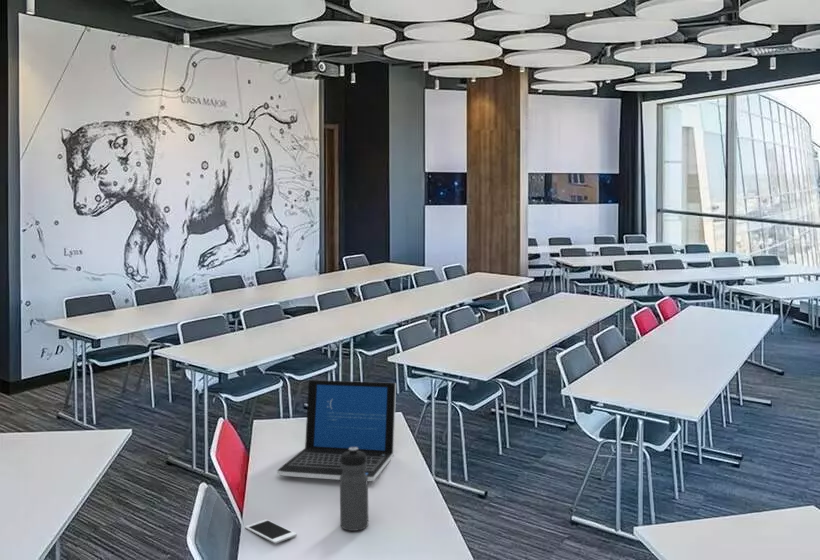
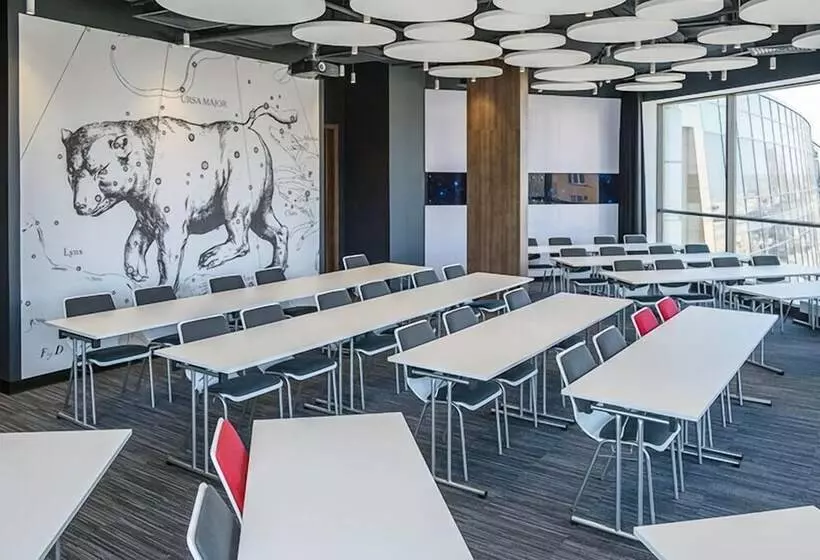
- water bottle (353, 486)
- cell phone (270, 530)
- laptop (338, 427)
